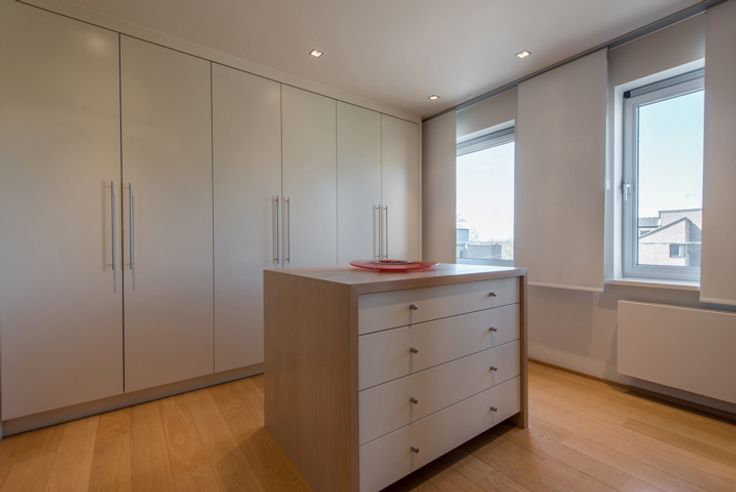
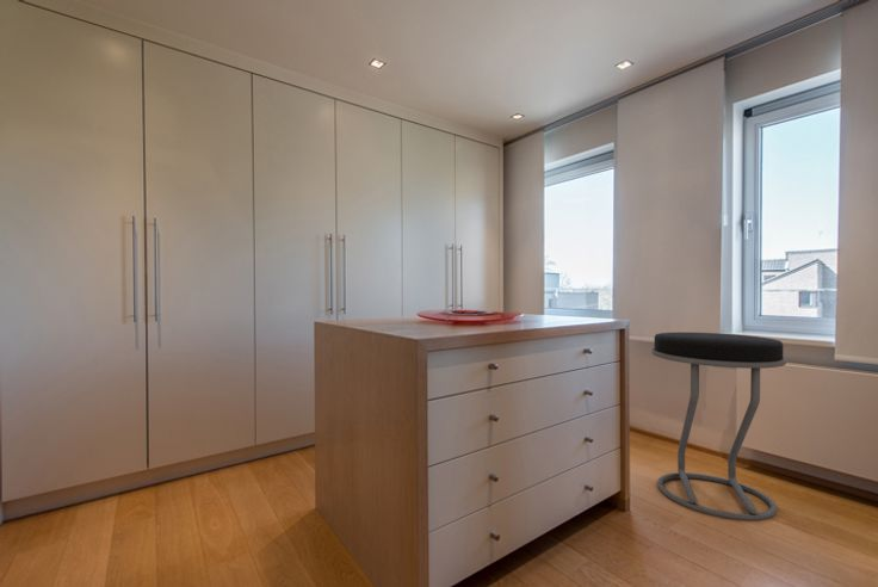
+ stool (694, 412)
